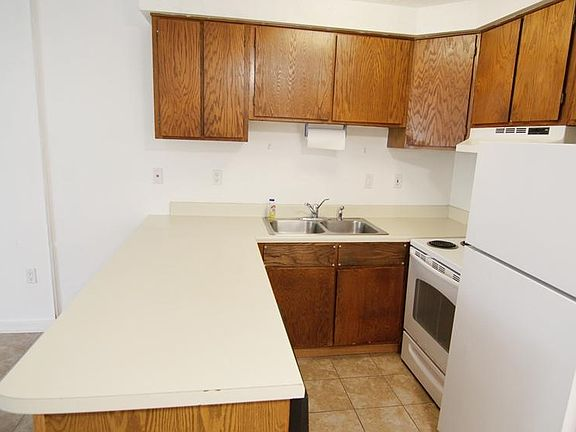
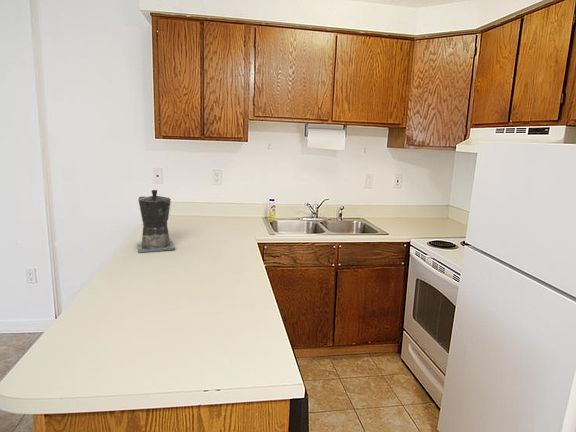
+ coffee maker (154, 218)
